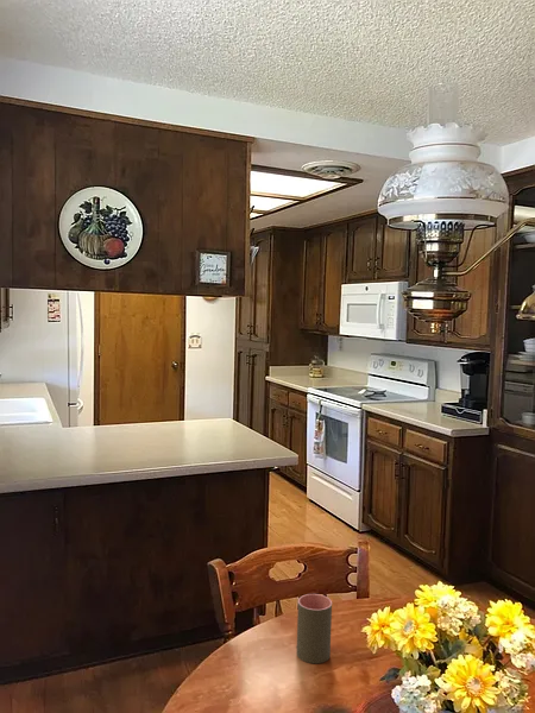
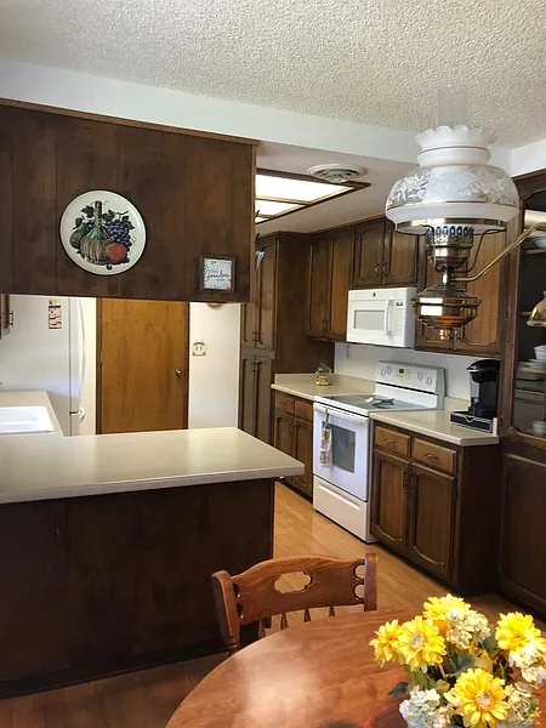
- cup (314, 627)
